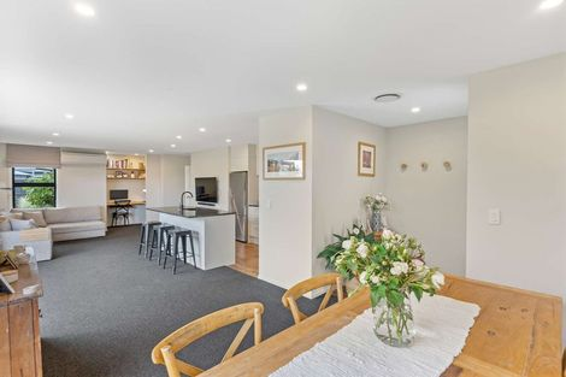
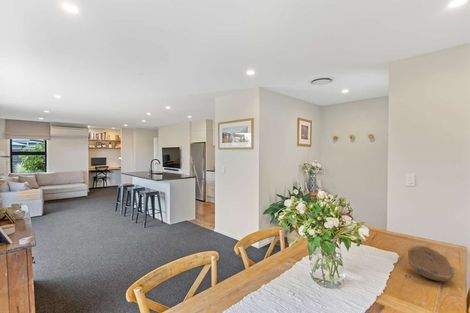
+ bowl (430, 264)
